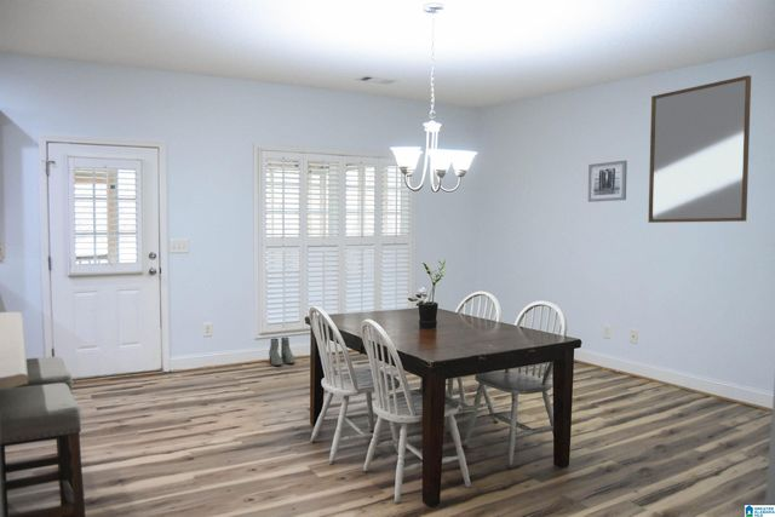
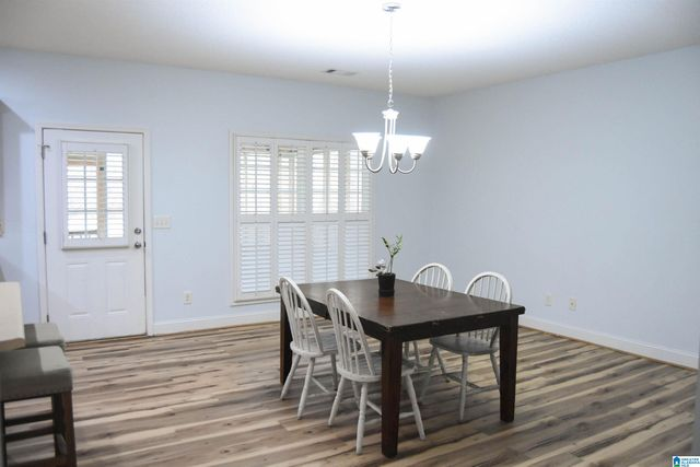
- boots (281, 350)
- home mirror (695, 154)
- wall art (607, 182)
